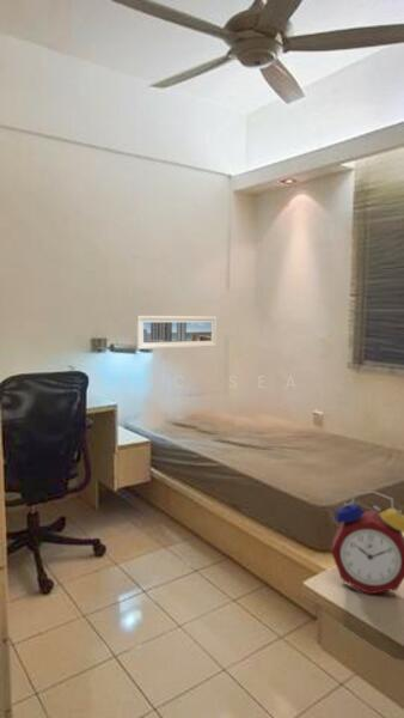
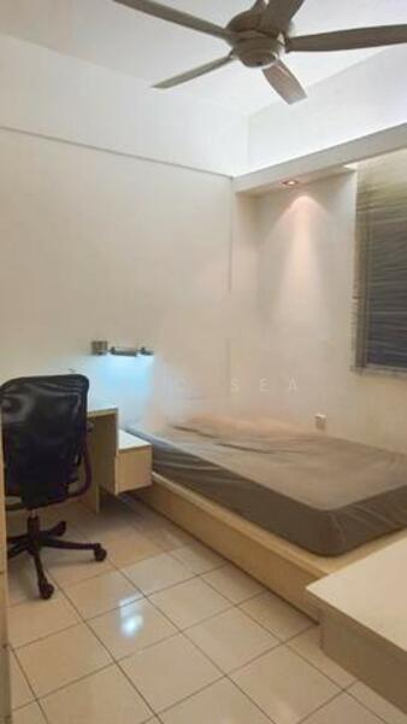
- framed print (178, 331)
- alarm clock (371, 536)
